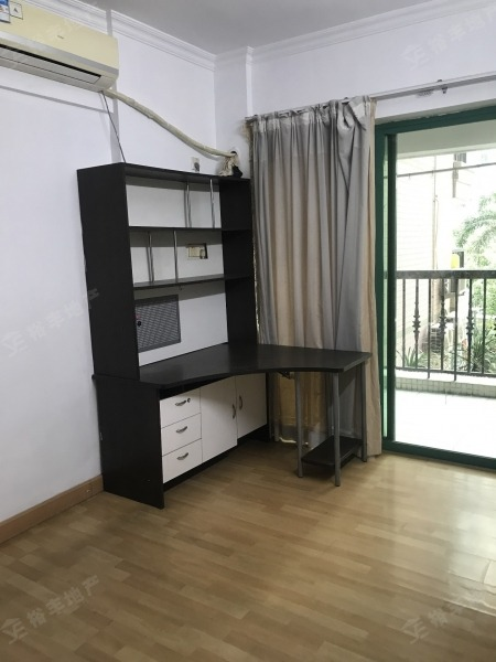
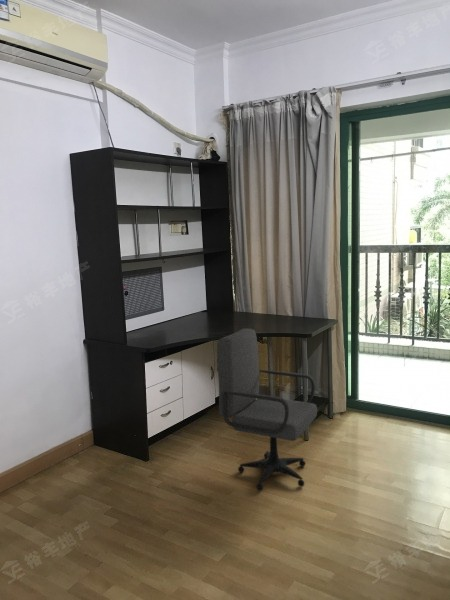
+ office chair (270, 406)
